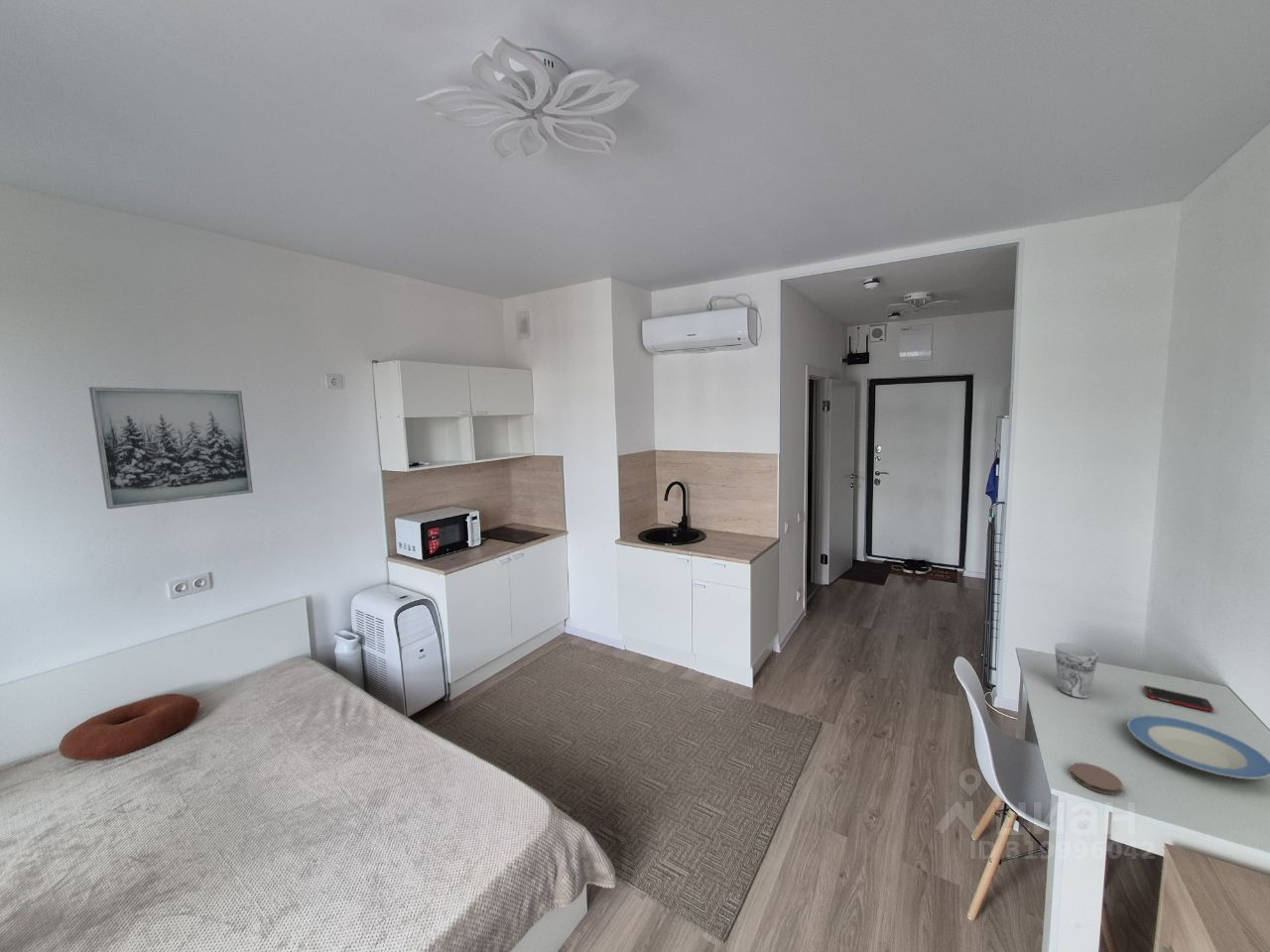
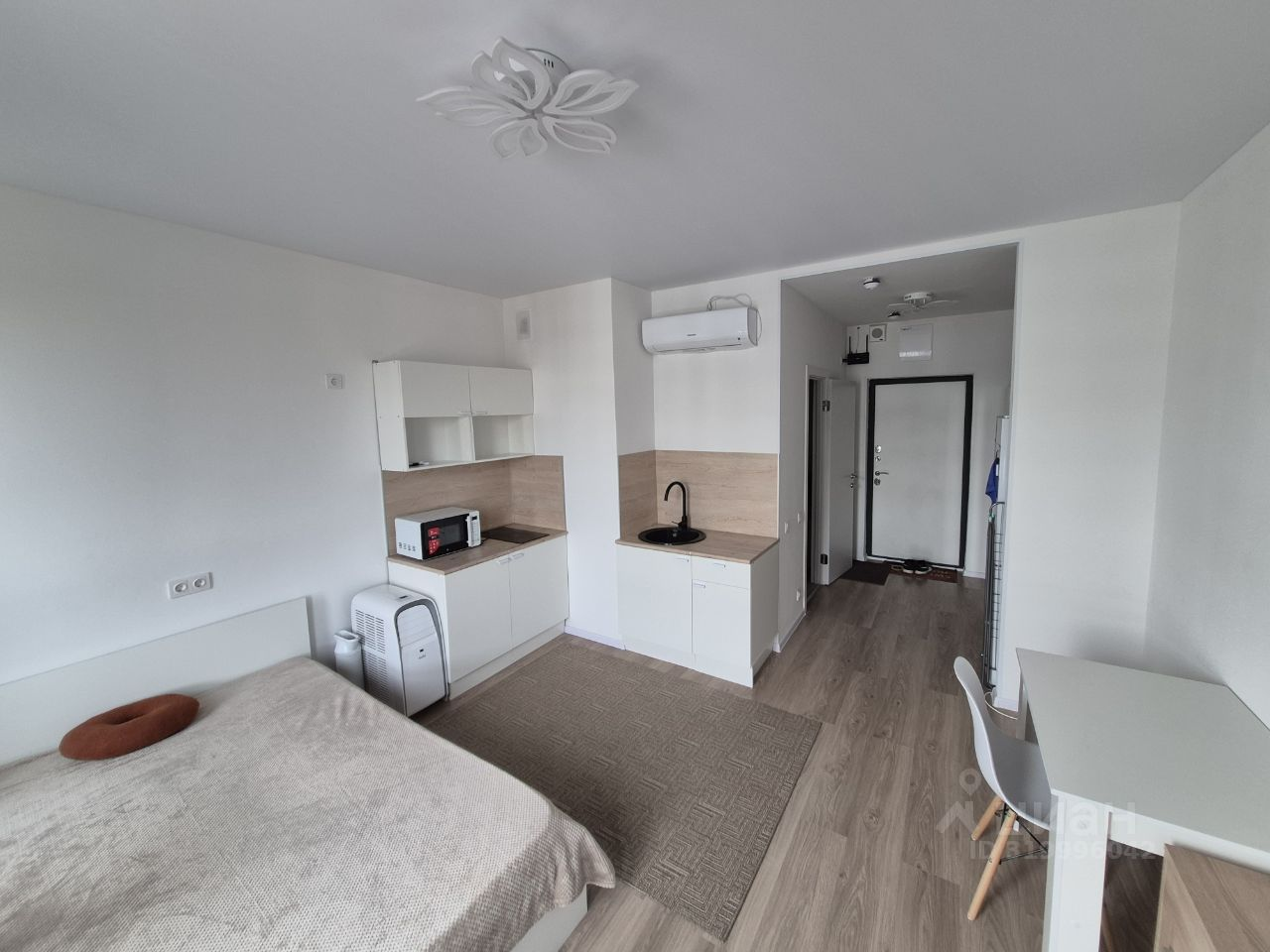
- cell phone (1177, 698)
- cup (1075, 670)
- wall art (179, 445)
- coaster (1095, 777)
- plate (1195, 749)
